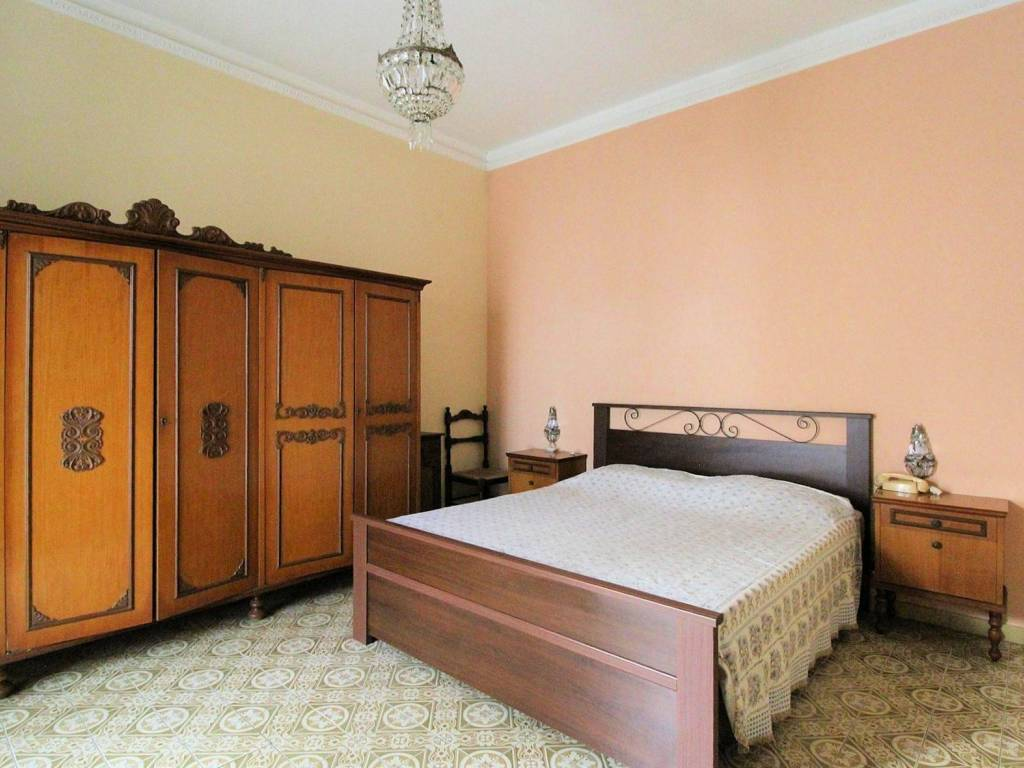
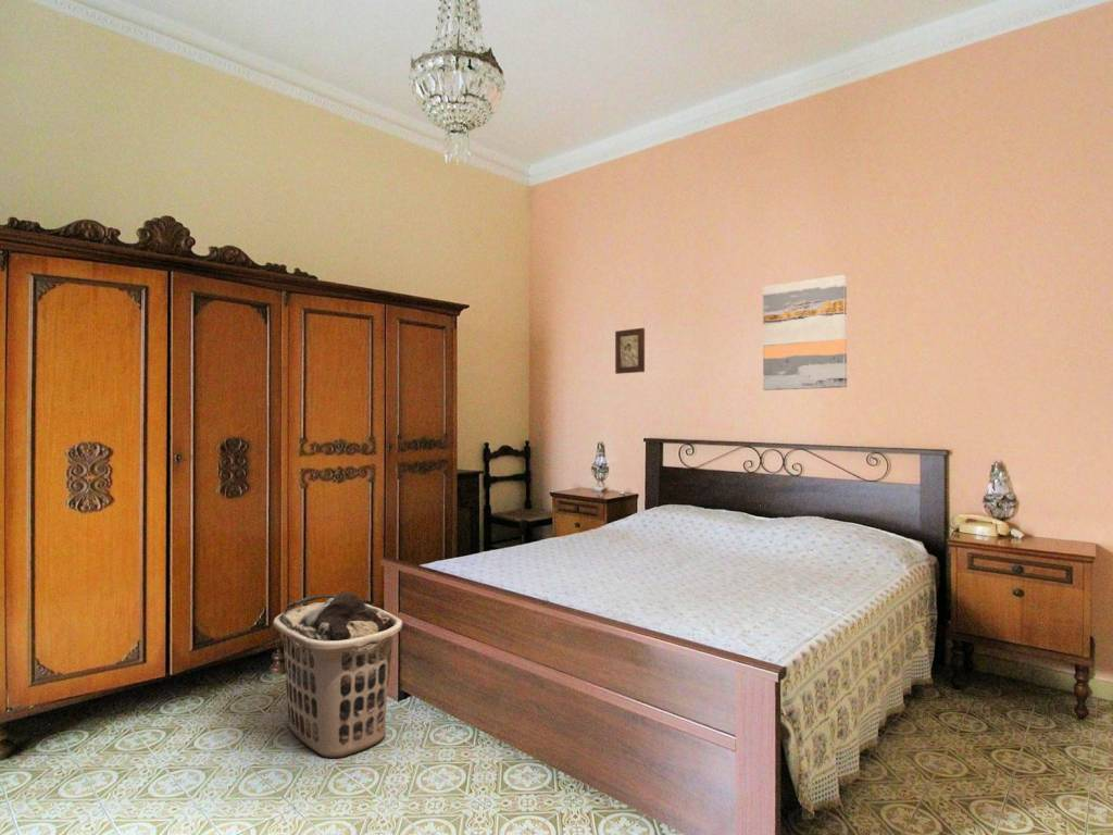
+ clothes hamper (337, 663)
+ wall art (802, 335)
+ religious icon (629, 351)
